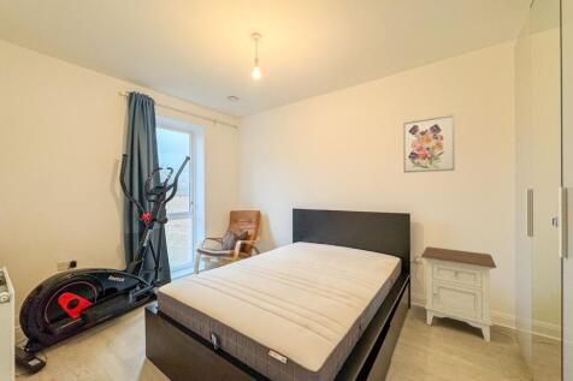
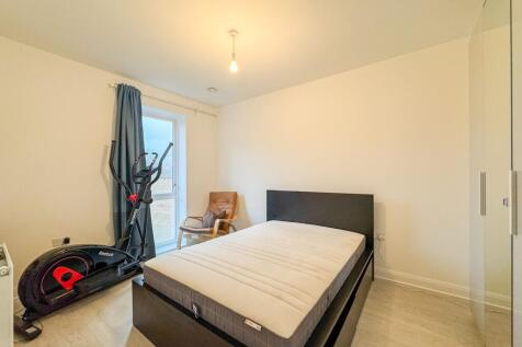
- nightstand (456, 288)
- wall art (427, 145)
